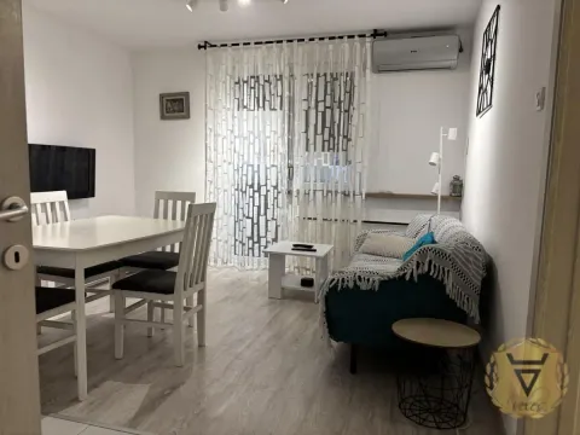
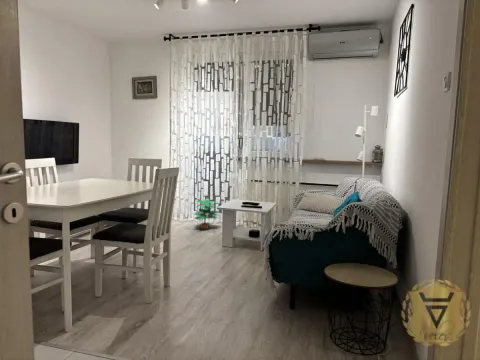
+ potted plant (205, 214)
